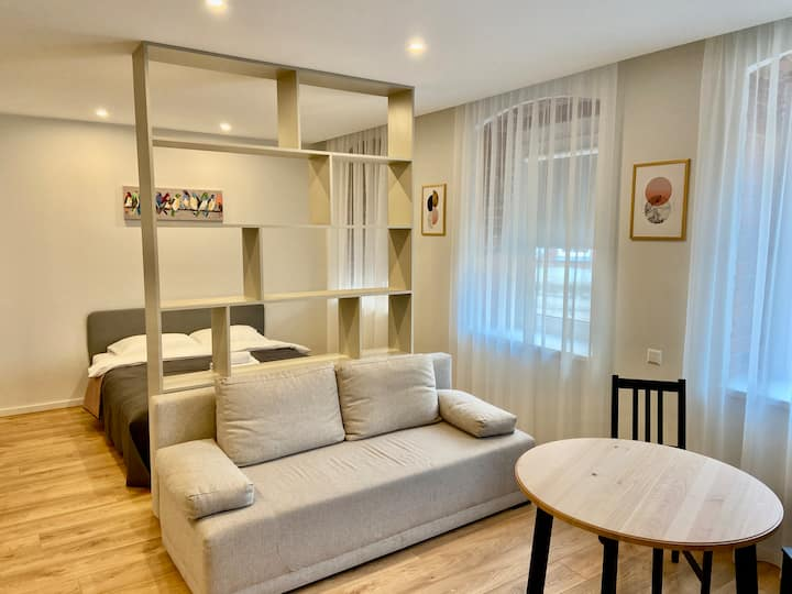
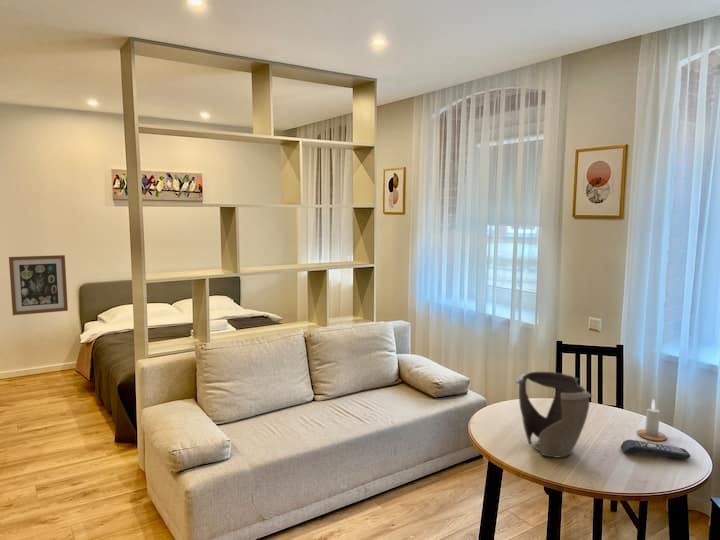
+ remote control (654, 449)
+ wall art (39, 284)
+ decorative bowl (554, 414)
+ candle (652, 417)
